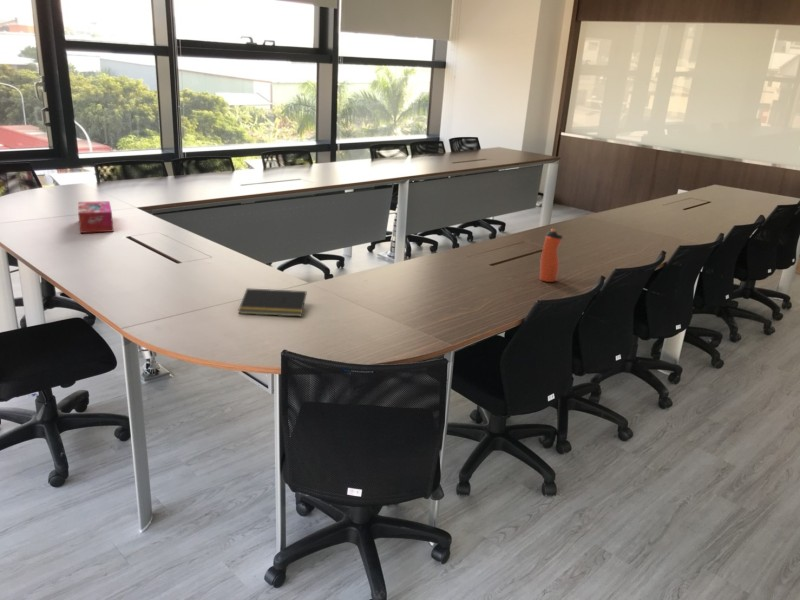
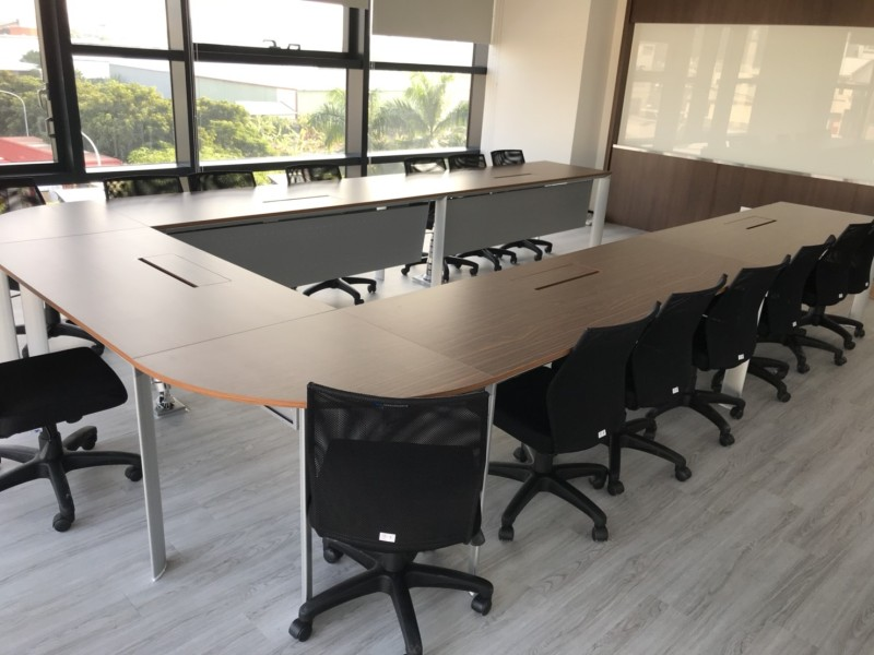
- water bottle (551, 254)
- notepad (273, 302)
- tissue box (95, 216)
